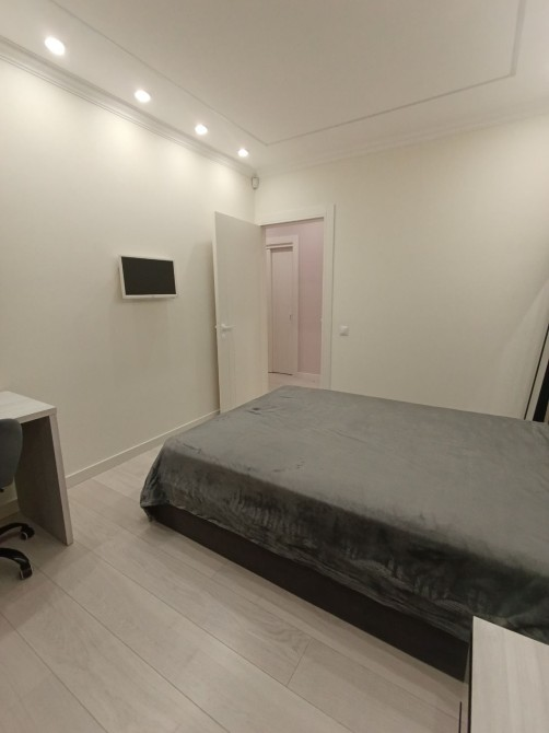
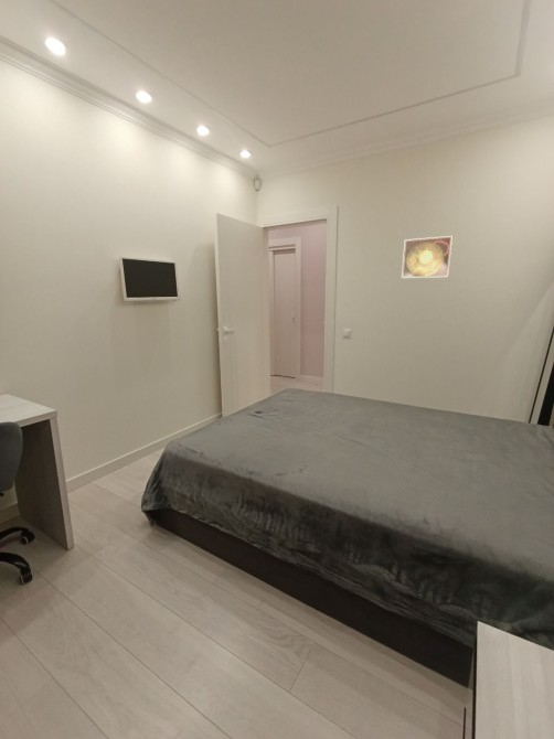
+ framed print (426, 257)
